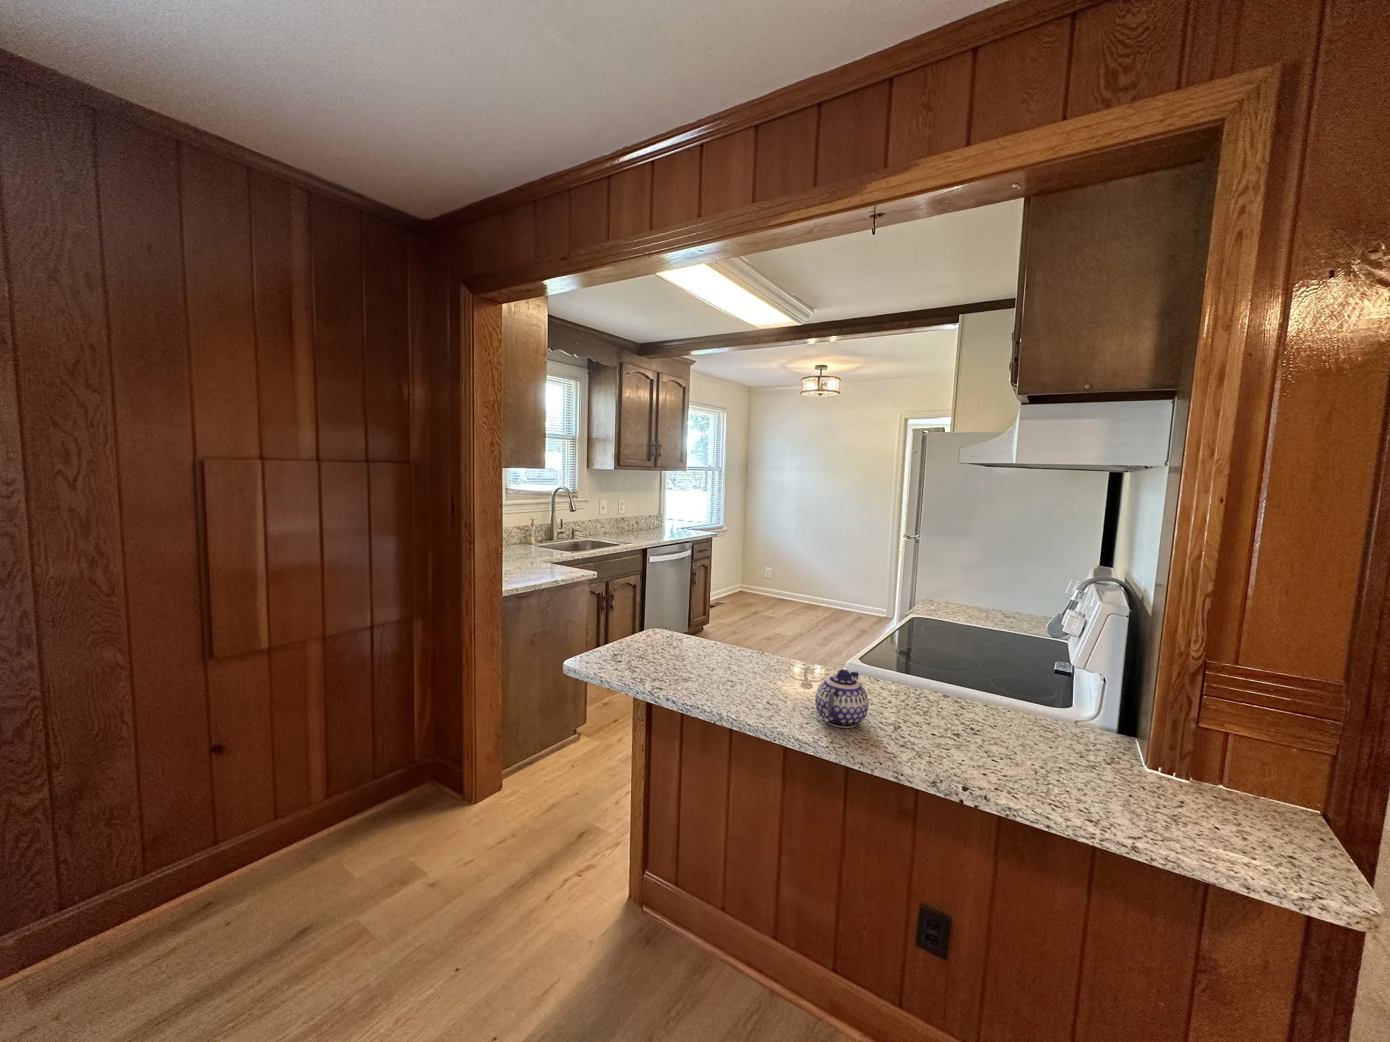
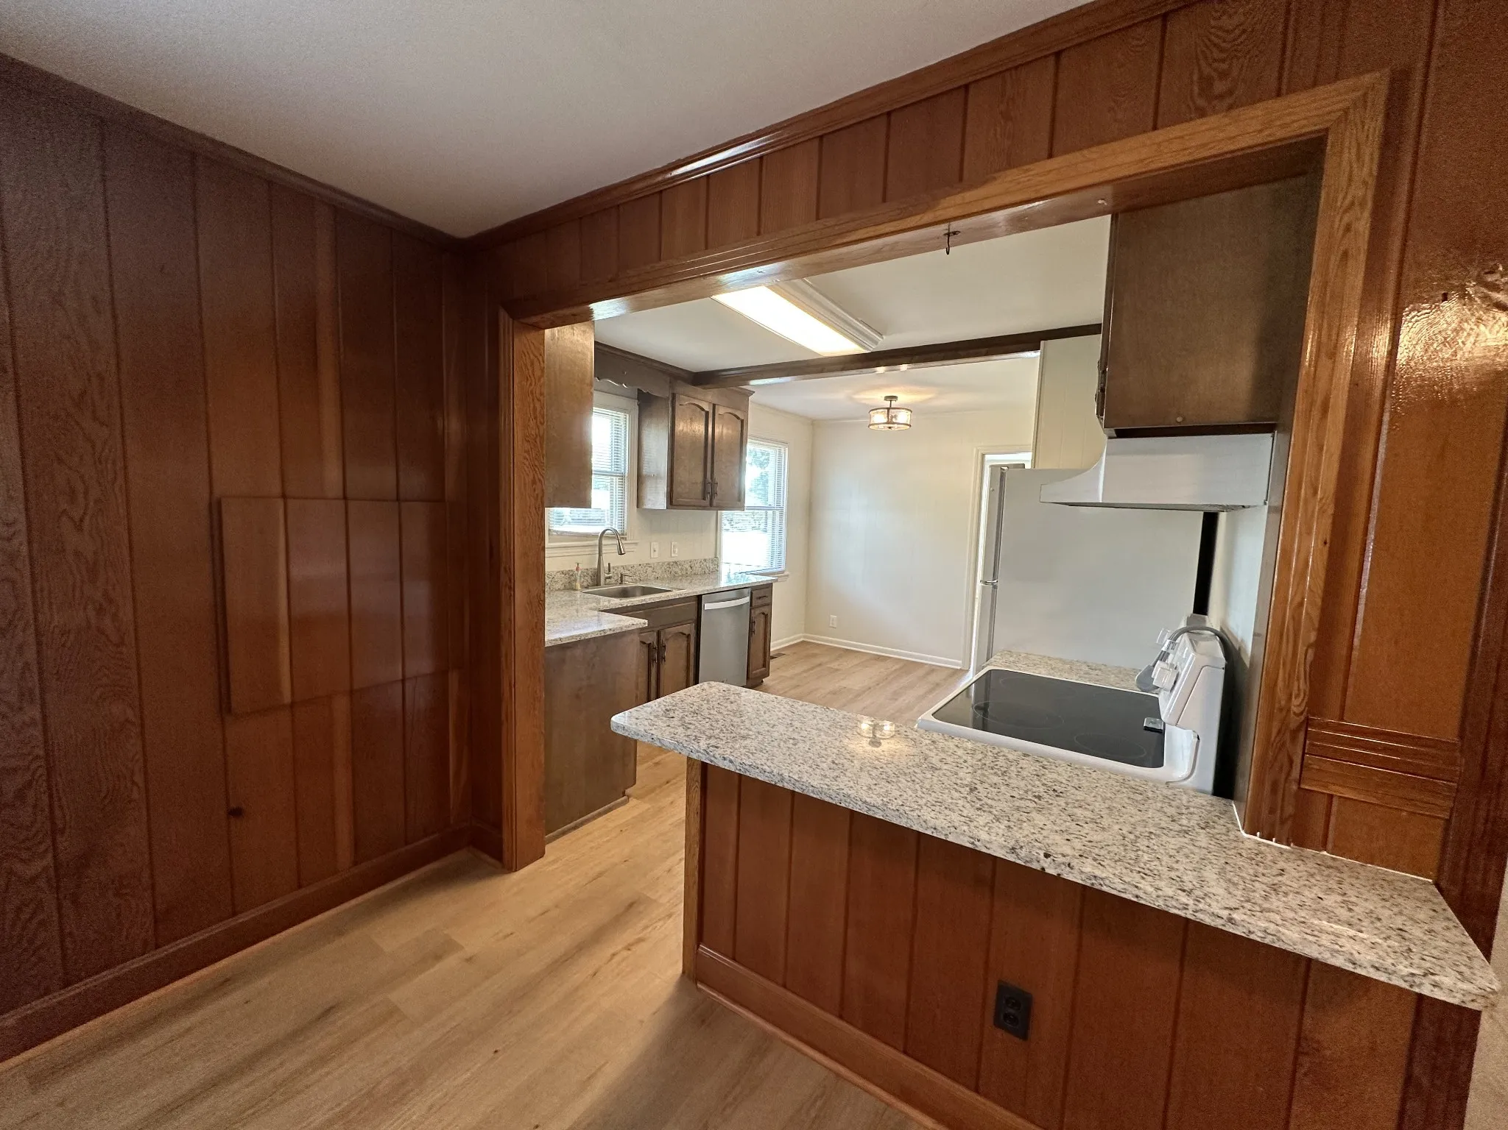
- teapot (843, 695)
